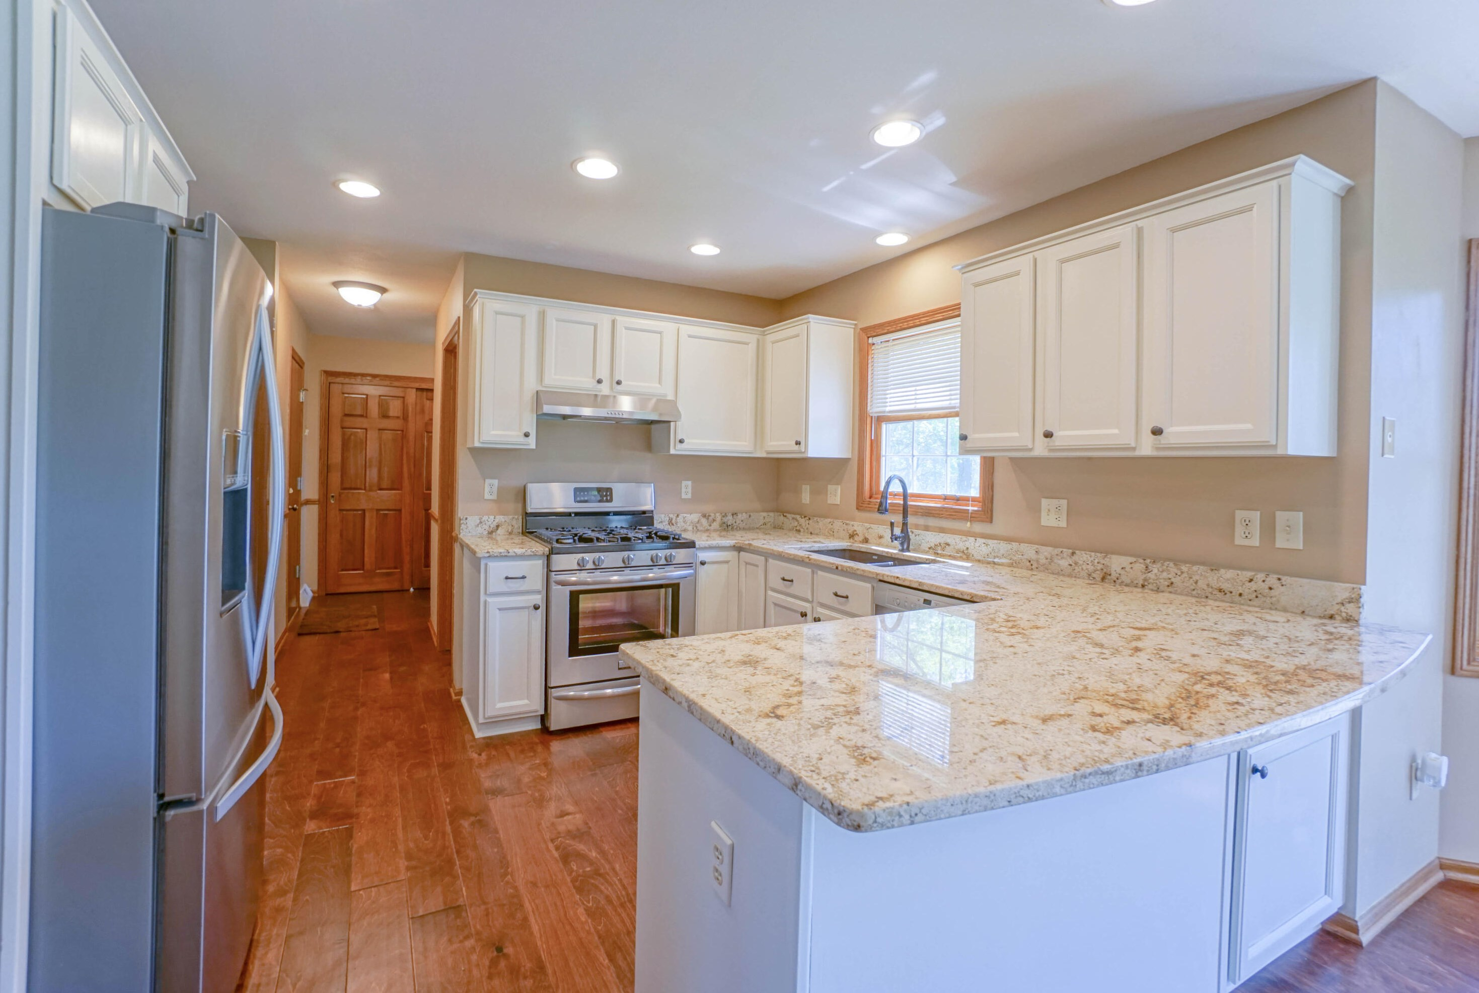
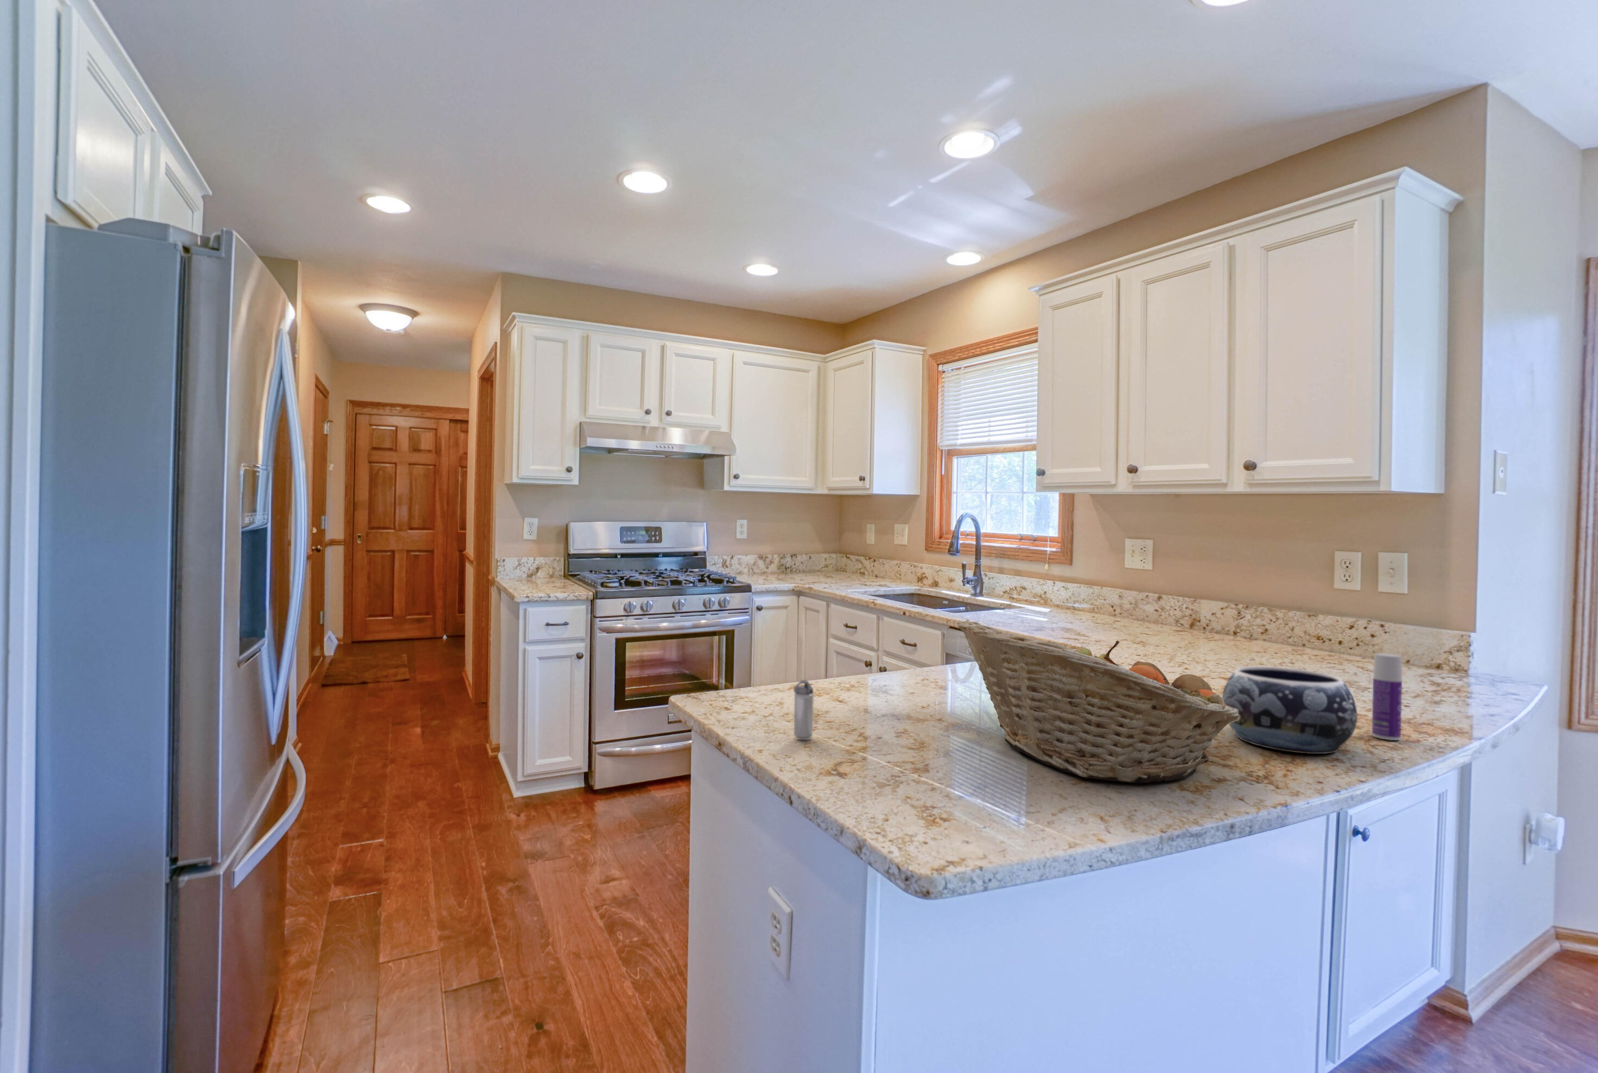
+ decorative bowl (1287, 708)
+ bottle (1387, 696)
+ shaker (804, 709)
+ fruit basket (1083, 687)
